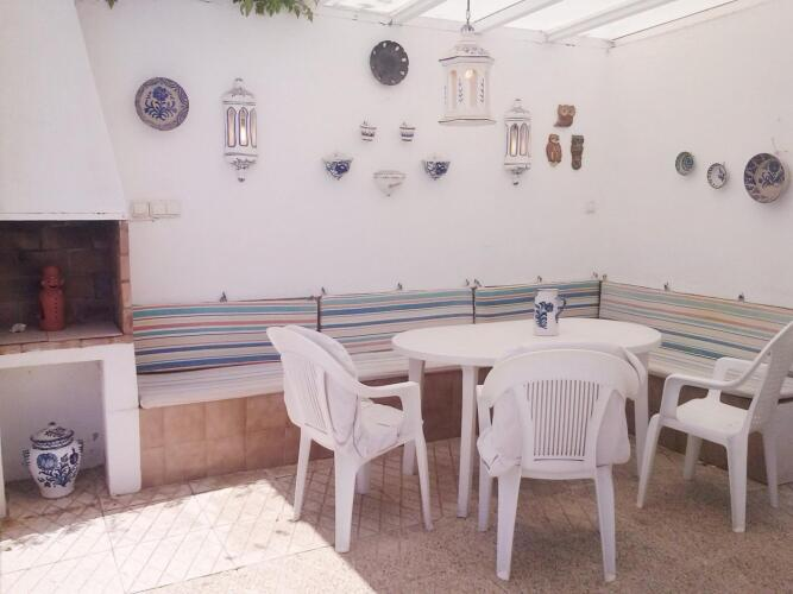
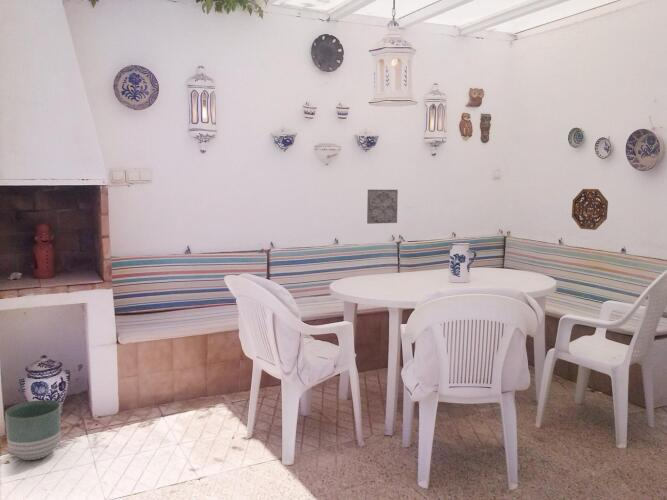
+ decorative tile (382, 206)
+ decorative platter (589, 209)
+ planter (34, 432)
